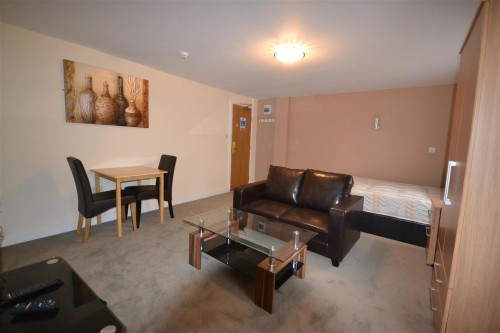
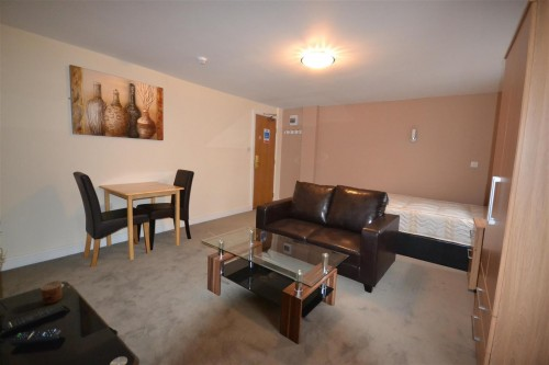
+ cup (52, 293)
